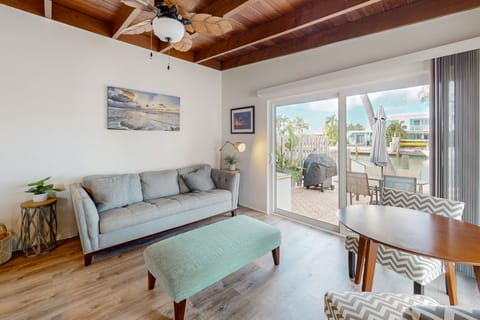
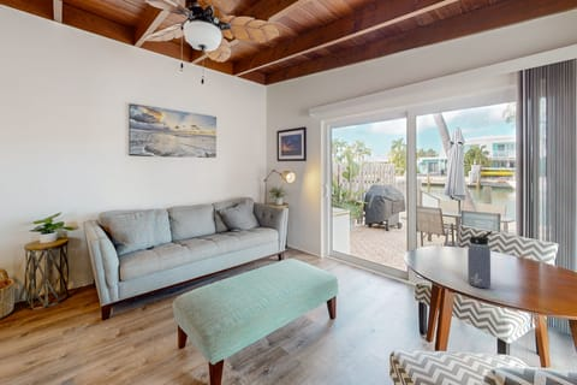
+ water bottle (480, 257)
